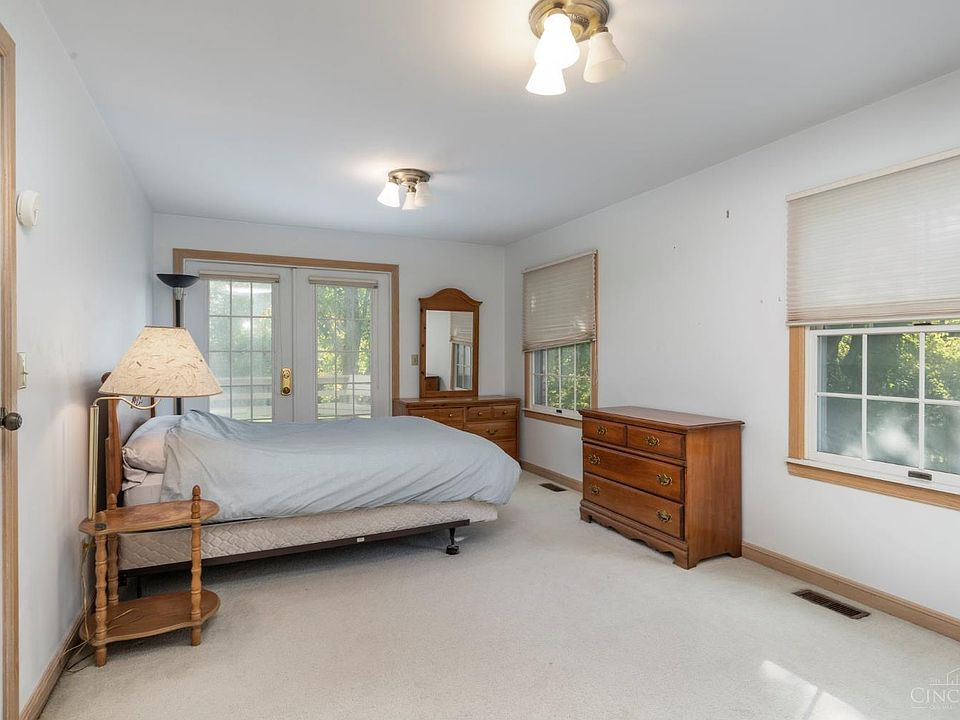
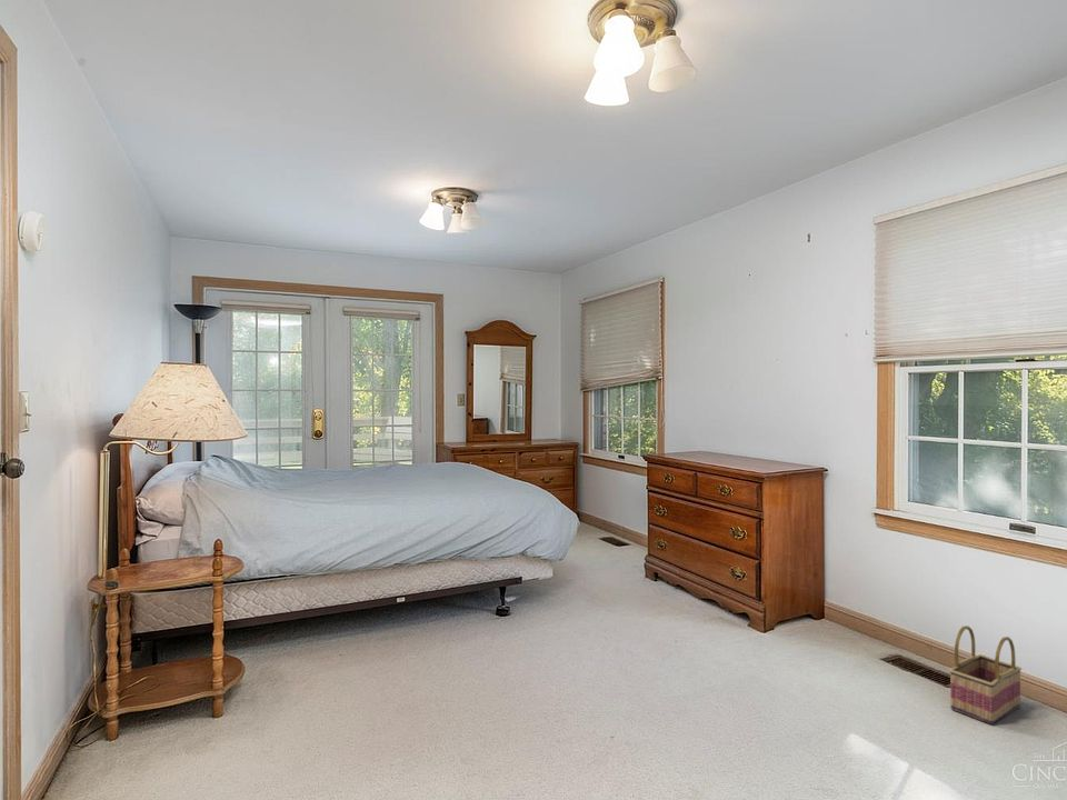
+ basket (985, 669)
